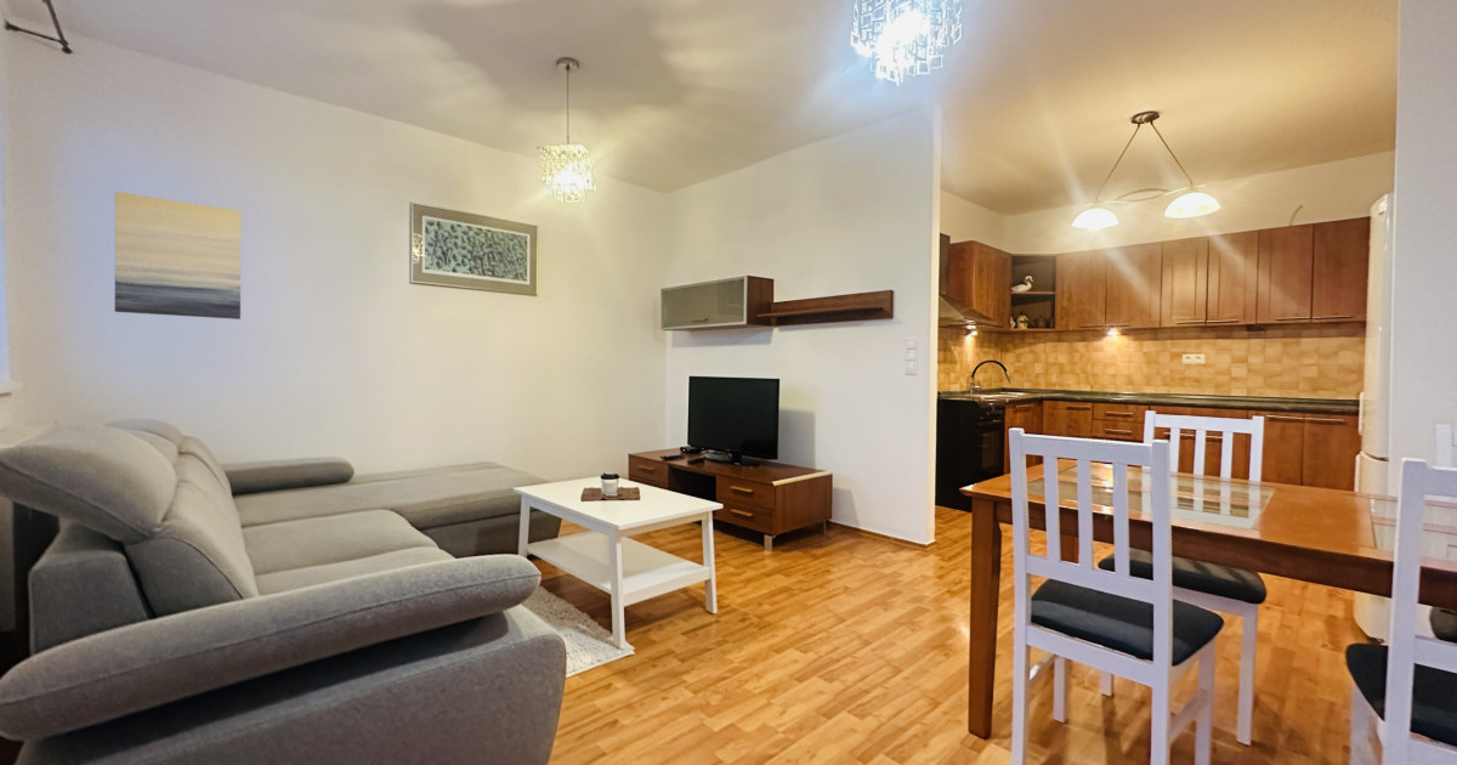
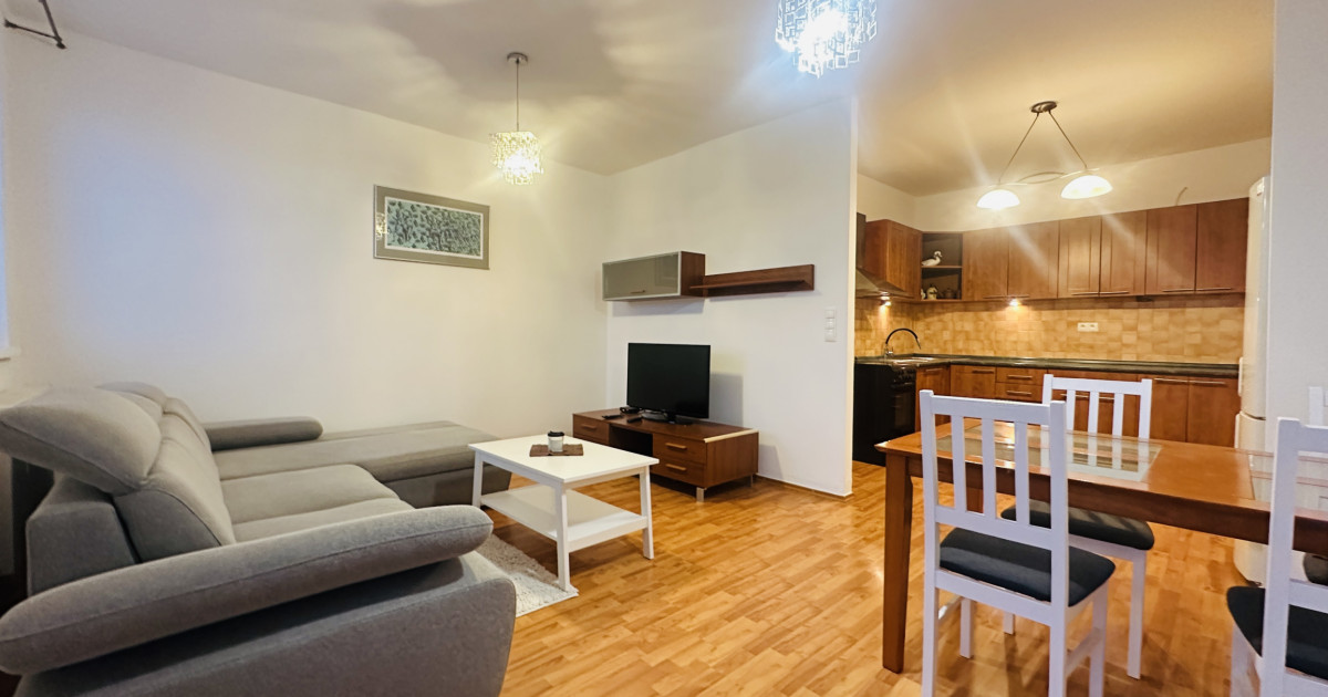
- wall art (181, 259)
